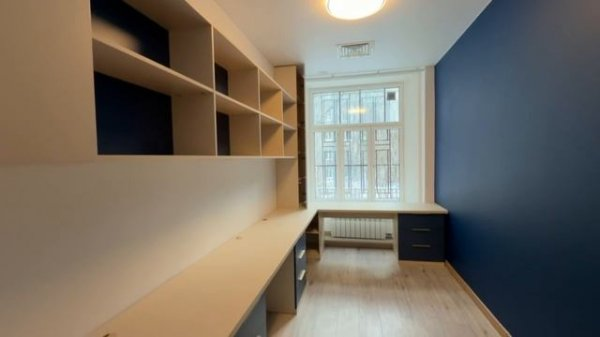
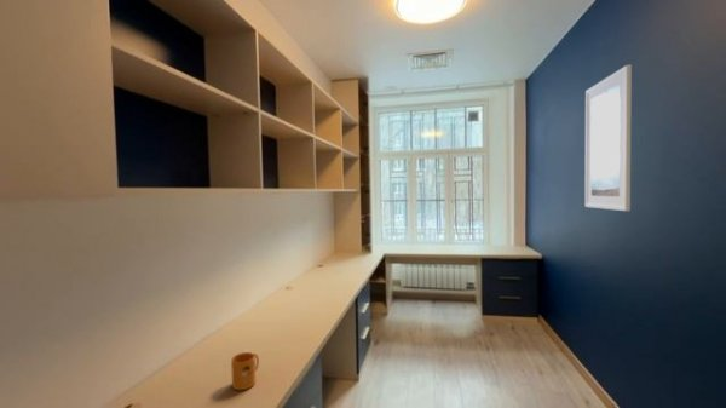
+ mug (247, 368)
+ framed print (605, 144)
